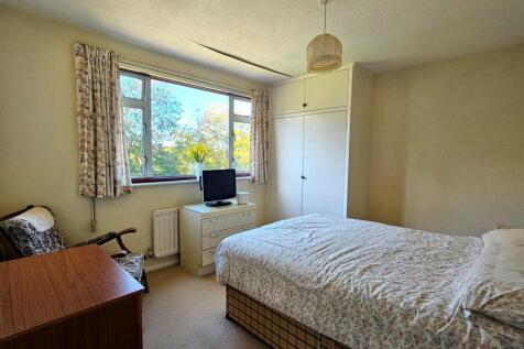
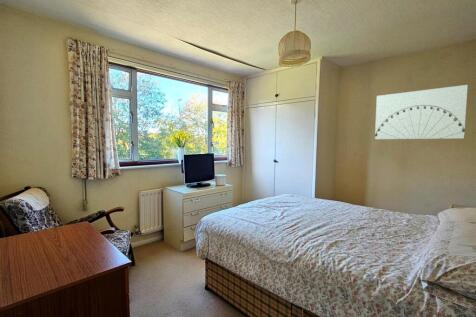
+ wall art (416, 115)
